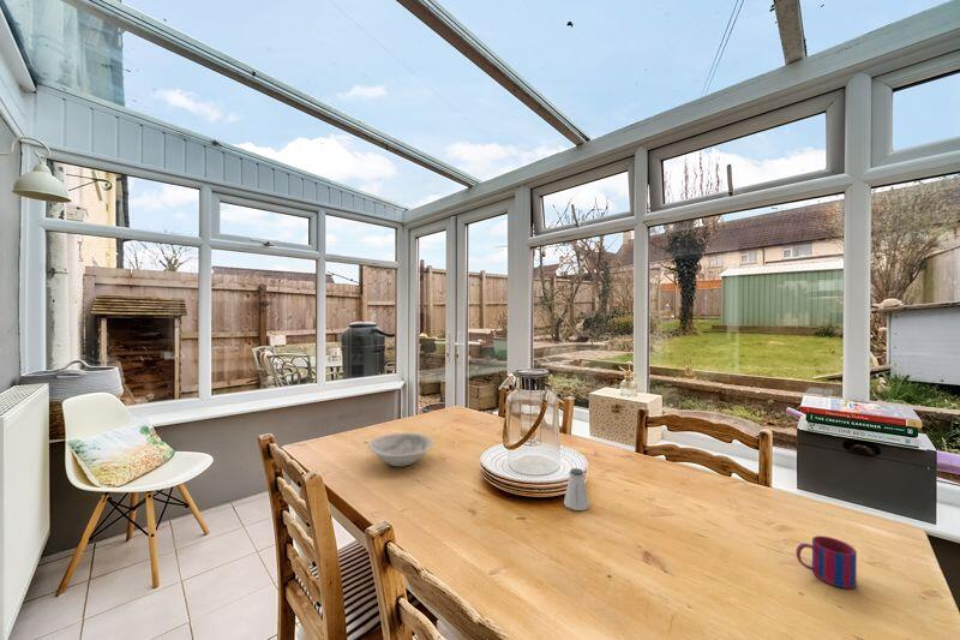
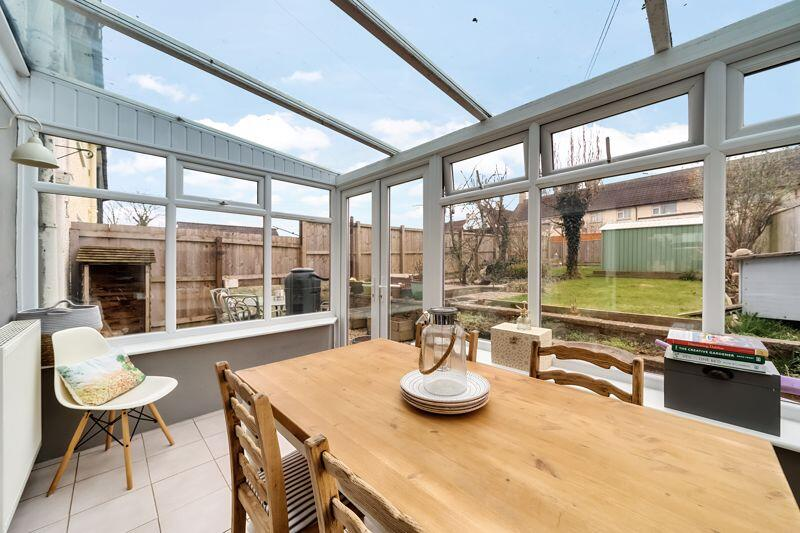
- bowl (401, 451)
- saltshaker (576, 486)
- mug (823, 560)
